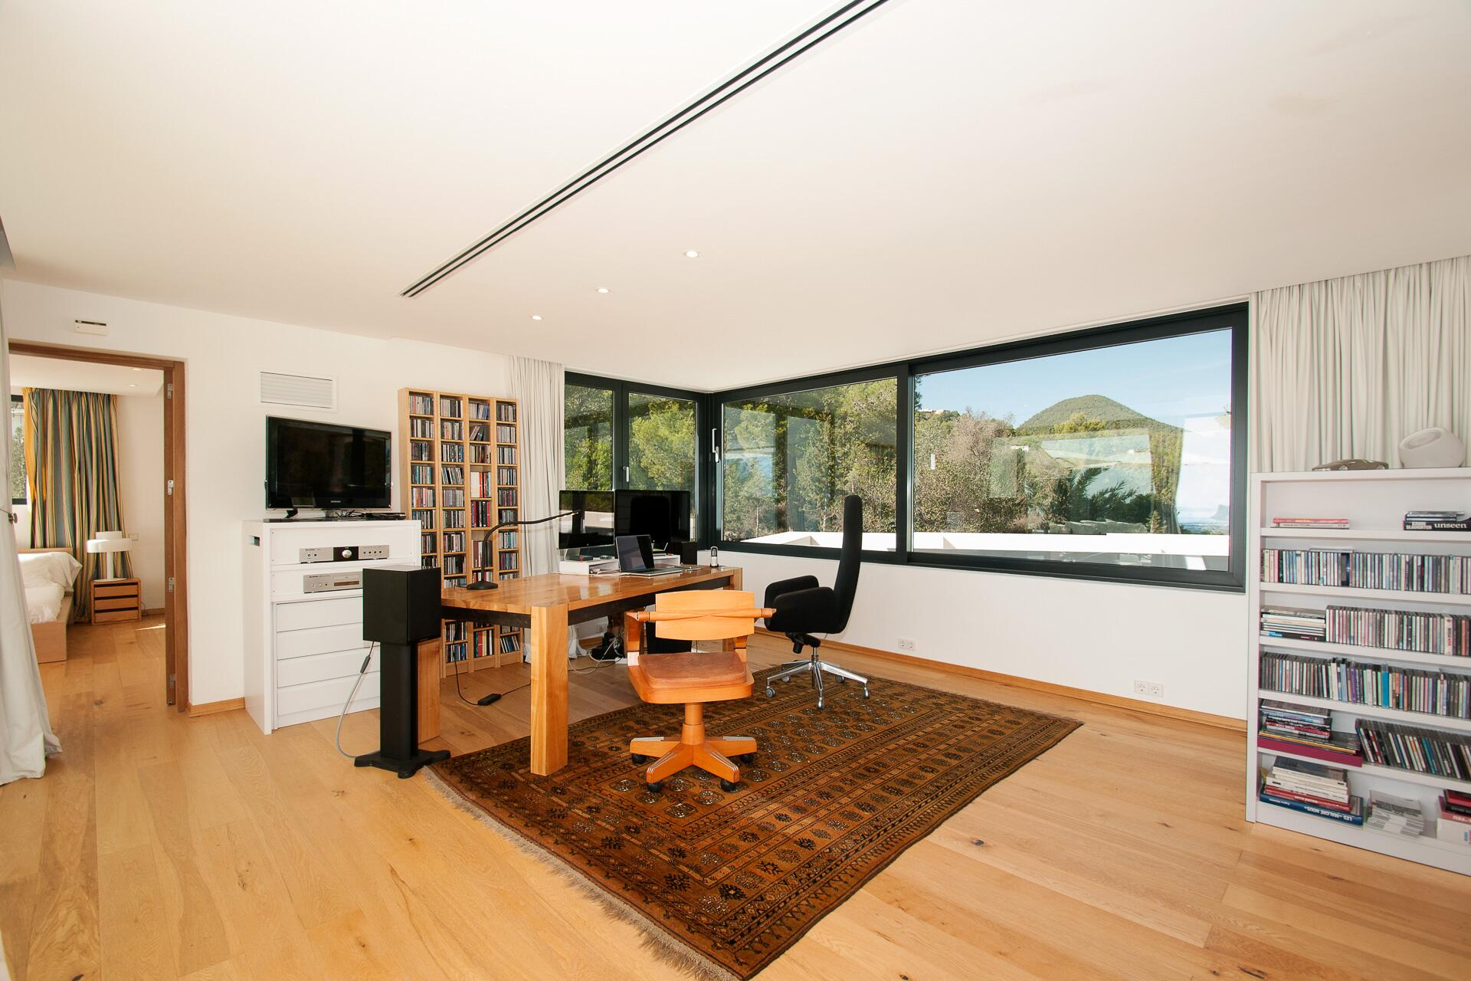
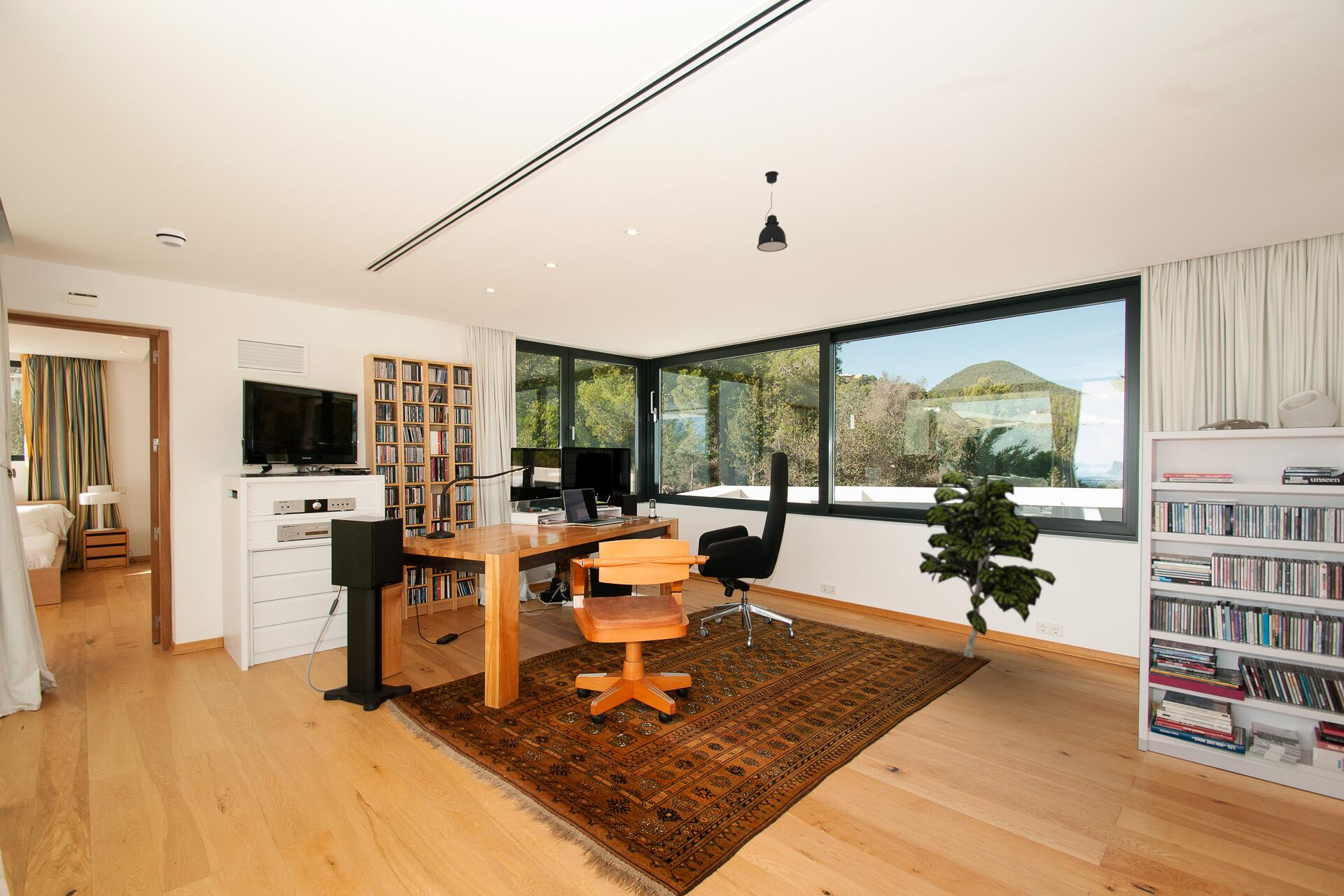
+ pendant light (769, 210)
+ indoor plant (981, 564)
+ smoke detector (171, 237)
